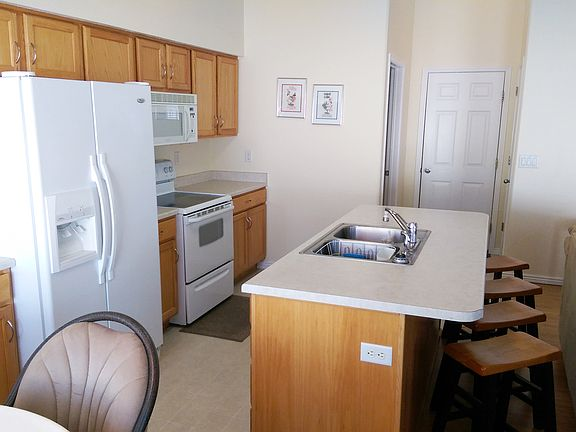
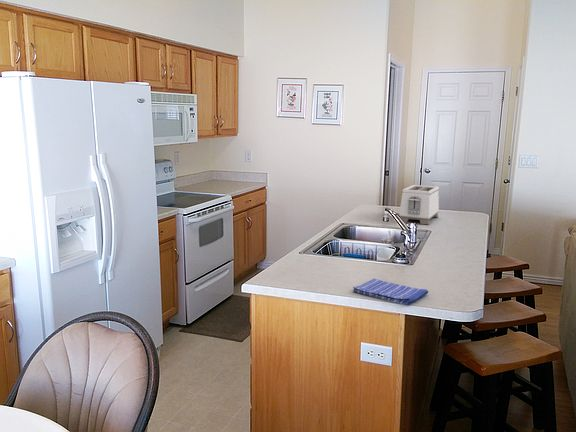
+ dish towel (390, 289)
+ toaster (419, 203)
